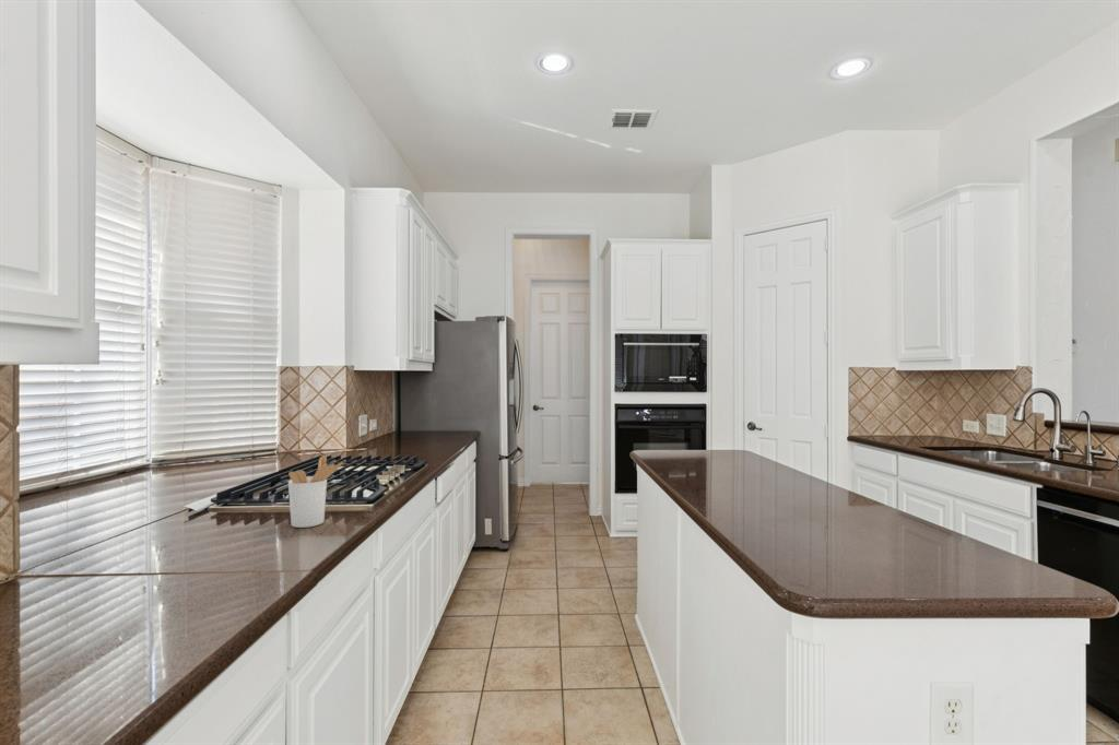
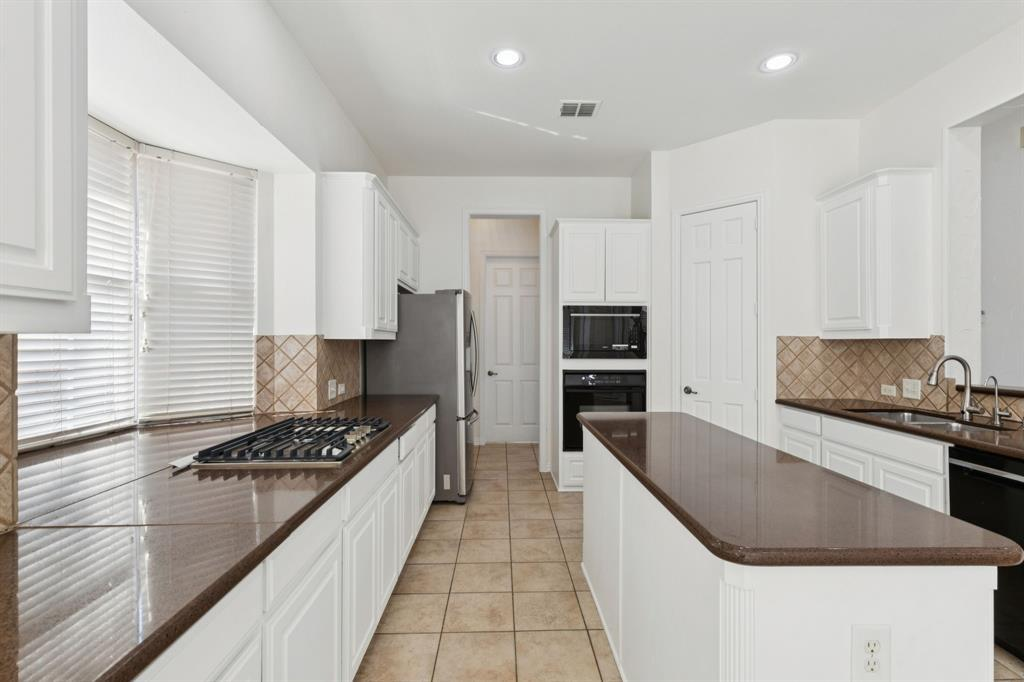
- utensil holder (315, 490)
